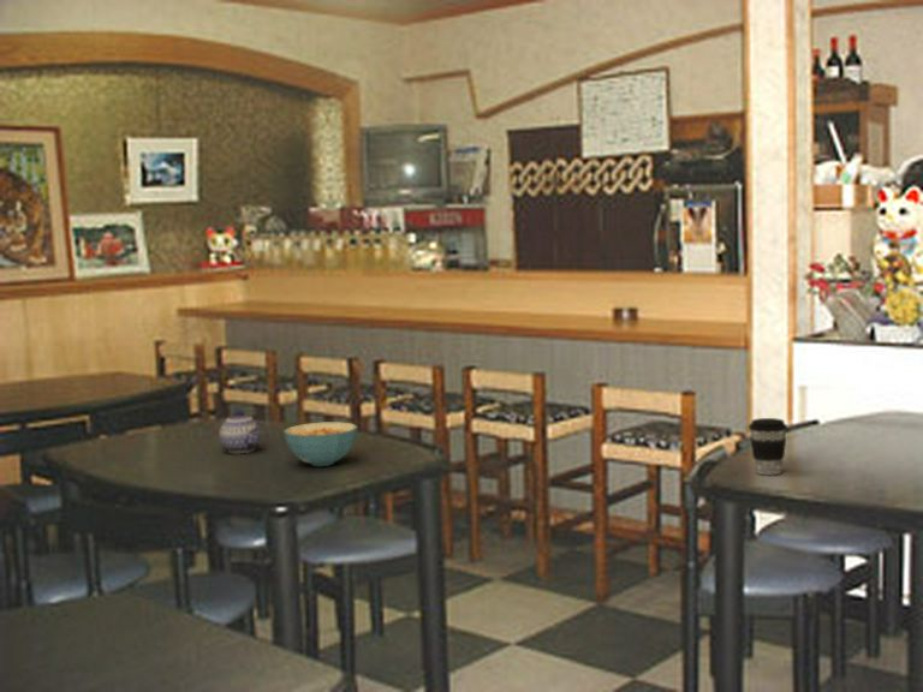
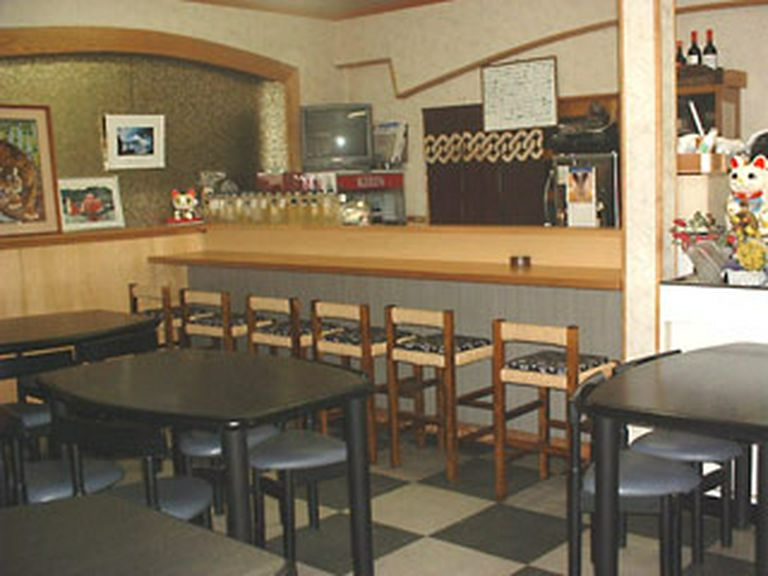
- teapot (240, 430)
- coffee cup (768, 446)
- cereal bowl (321, 446)
